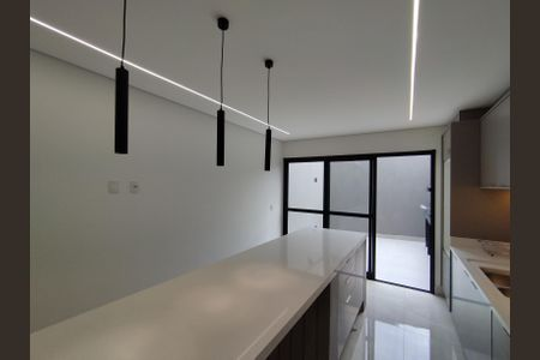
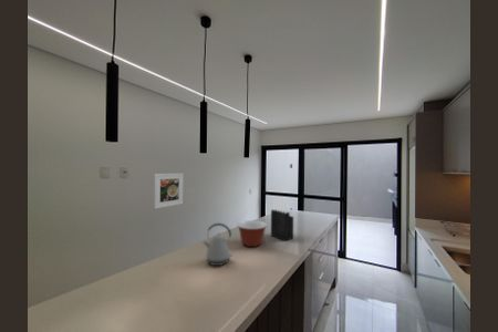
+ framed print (169, 189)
+ knife block (282, 217)
+ kettle (217, 242)
+ mixing bowl (251, 234)
